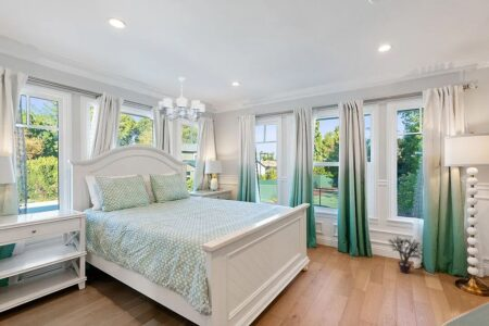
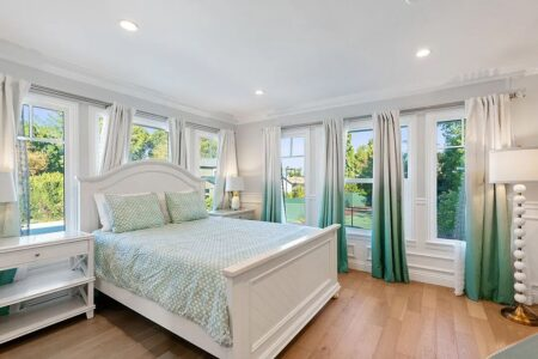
- potted plant (404, 254)
- chandelier (181, 100)
